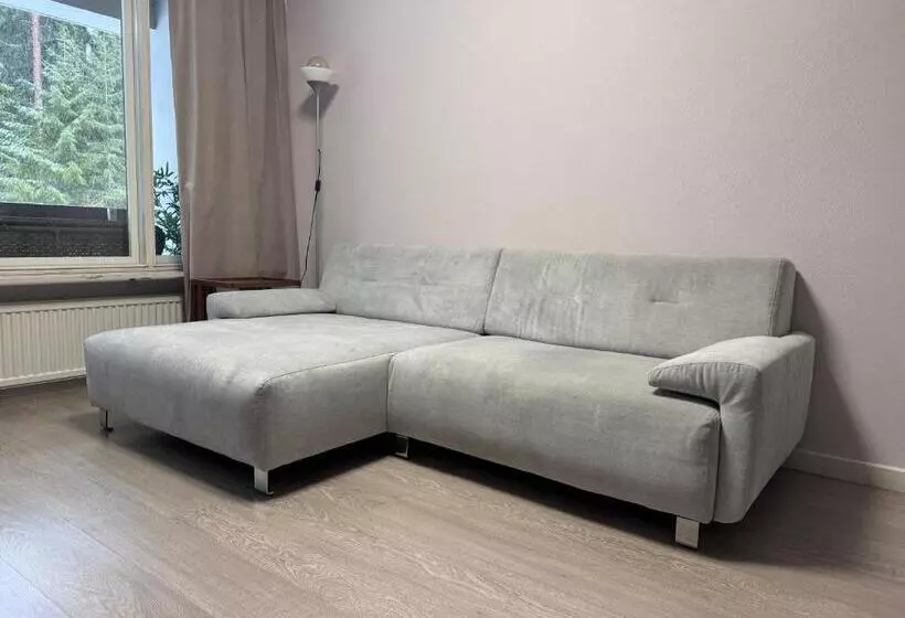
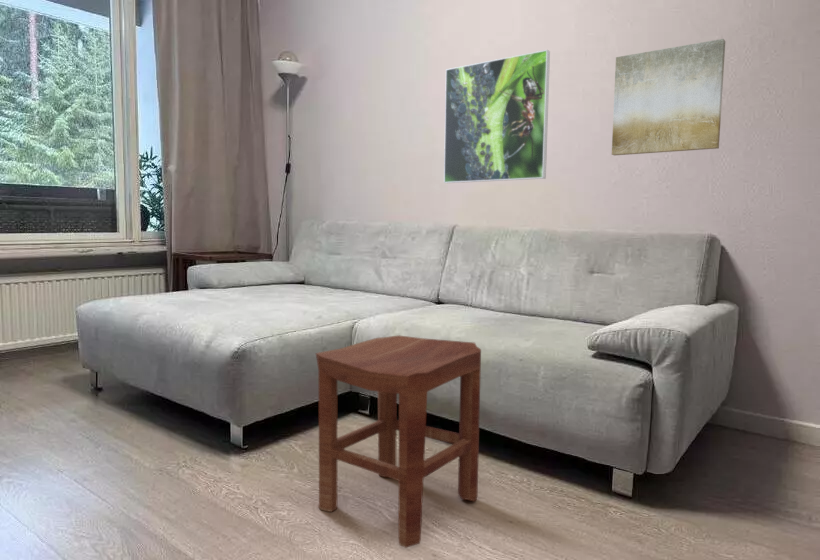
+ wall art (665, 101)
+ stool (399, 426)
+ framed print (493, 121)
